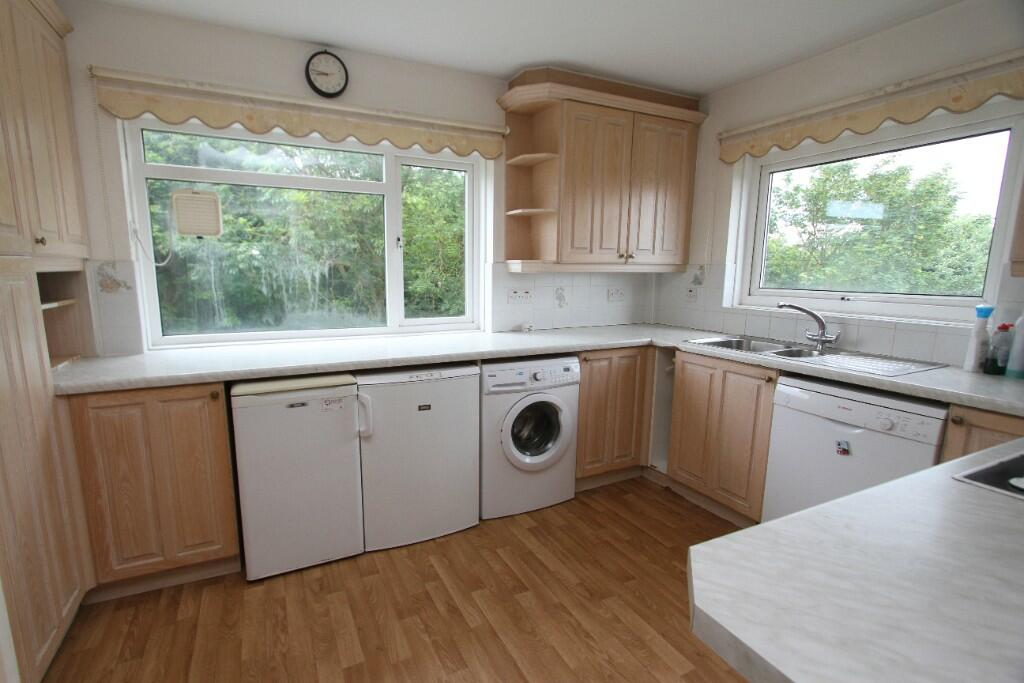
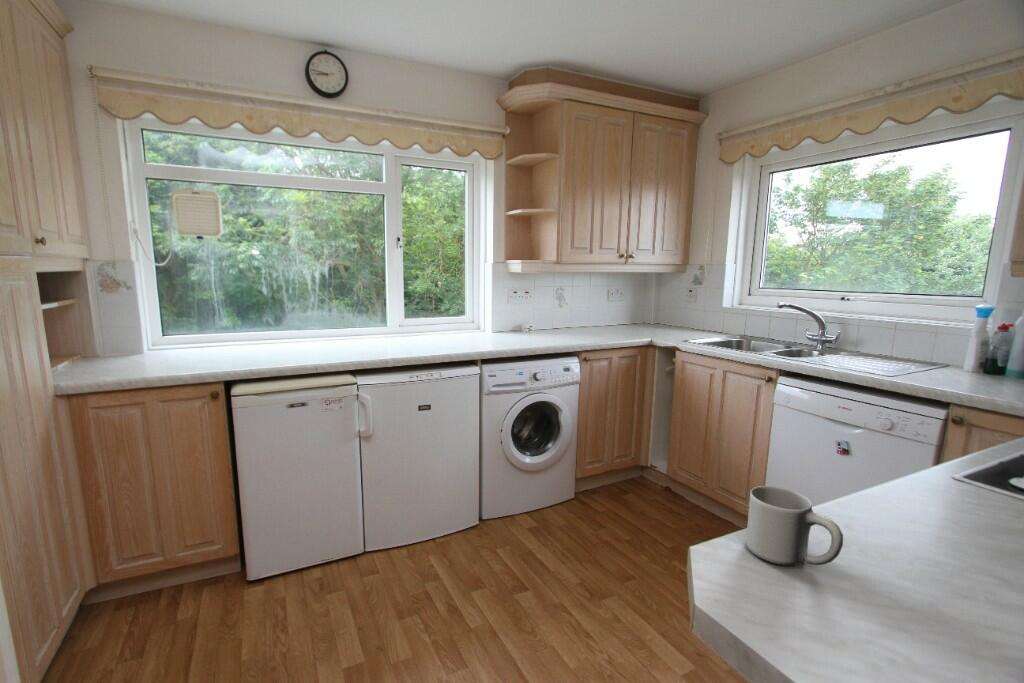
+ mug (792, 530)
